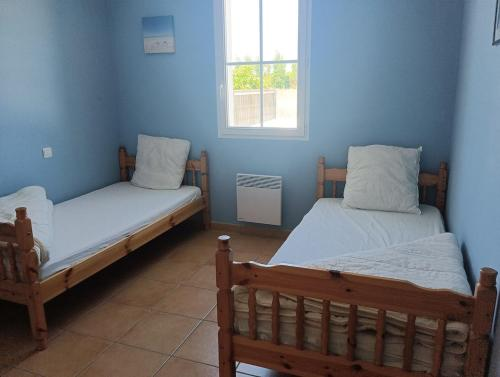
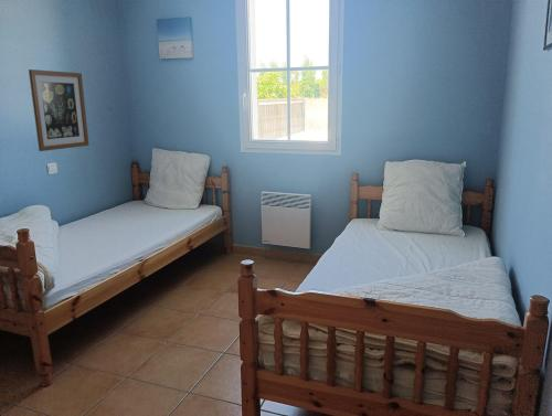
+ wall art (61, 110)
